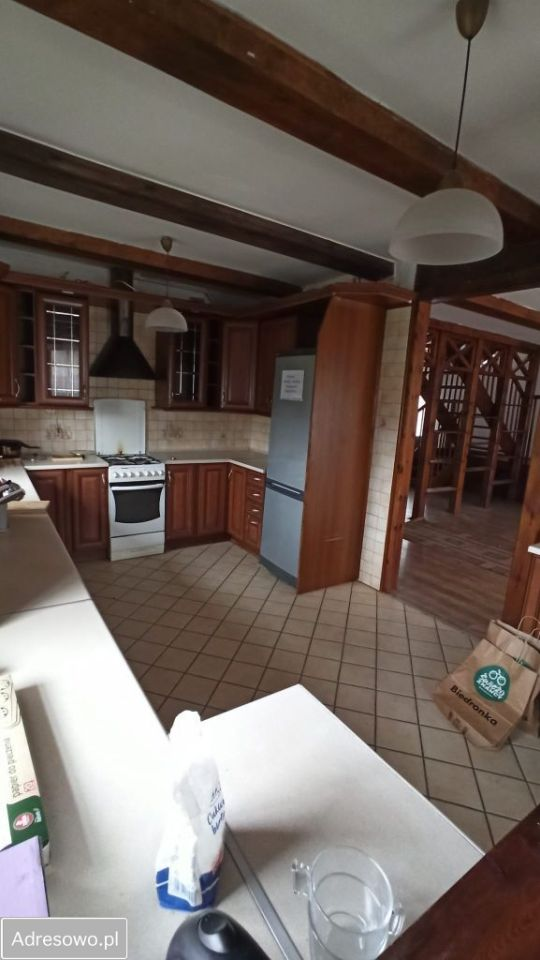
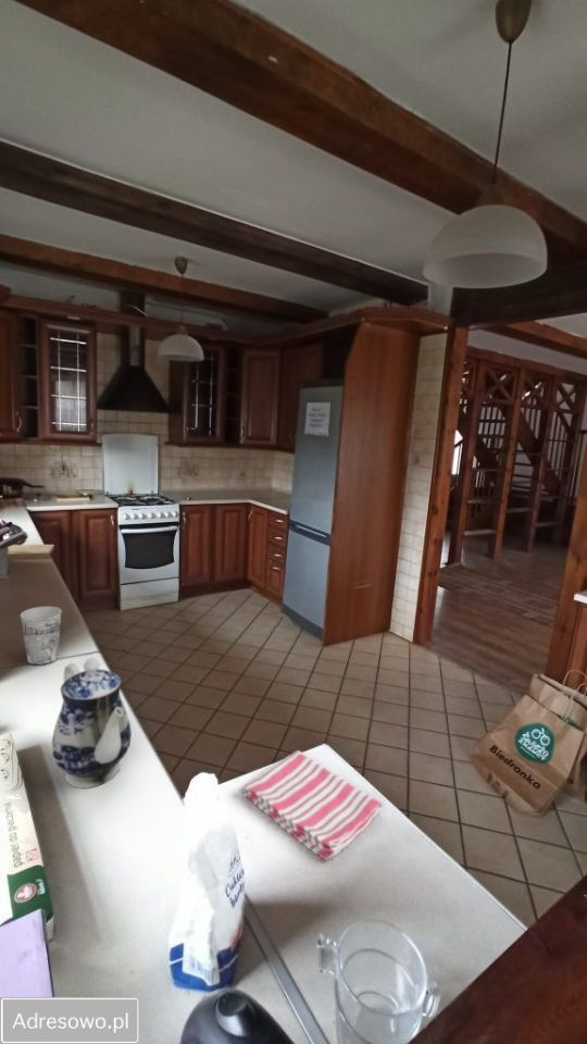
+ dish towel (311, 795)
+ cup (41, 636)
+ teapot (91, 716)
